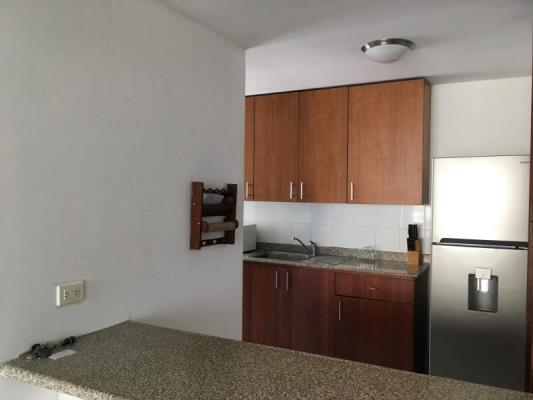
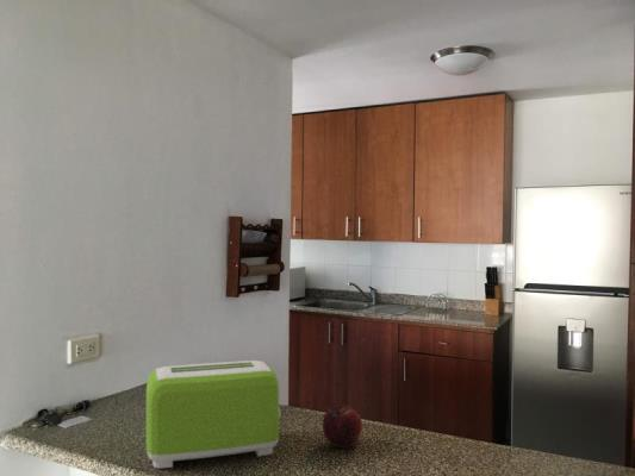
+ fruit (341, 425)
+ toaster (212, 408)
